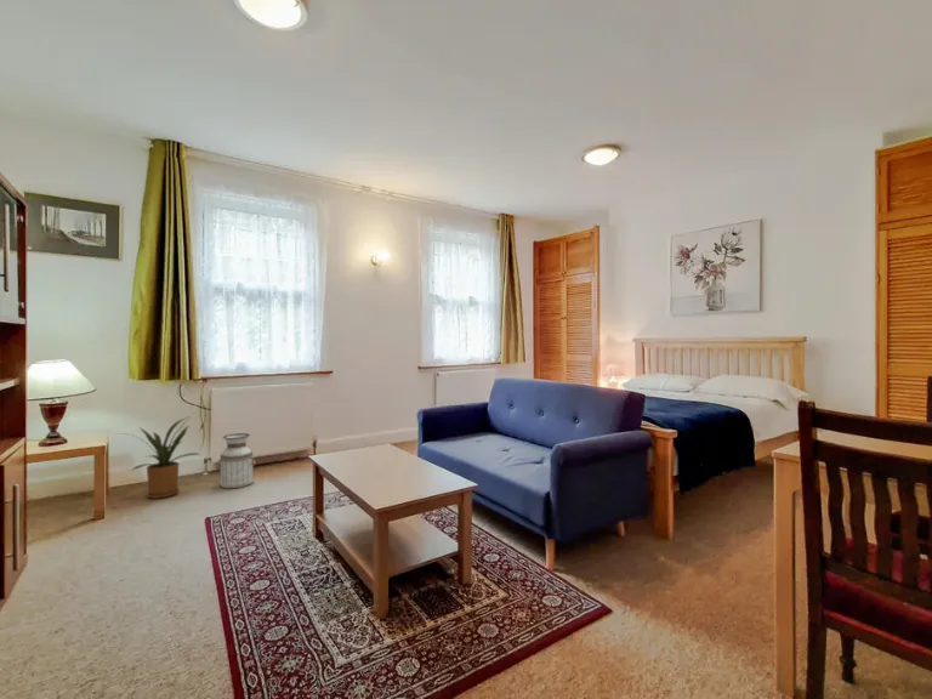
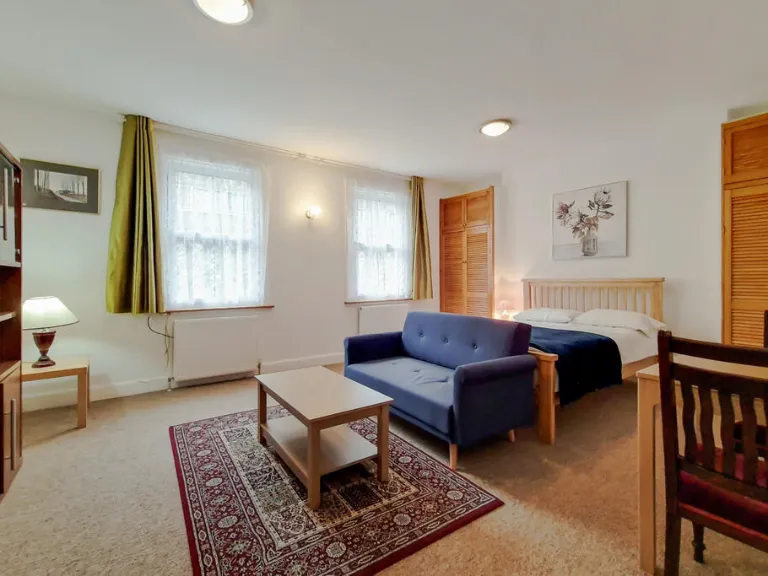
- planter (237, 459)
- house plant (161, 455)
